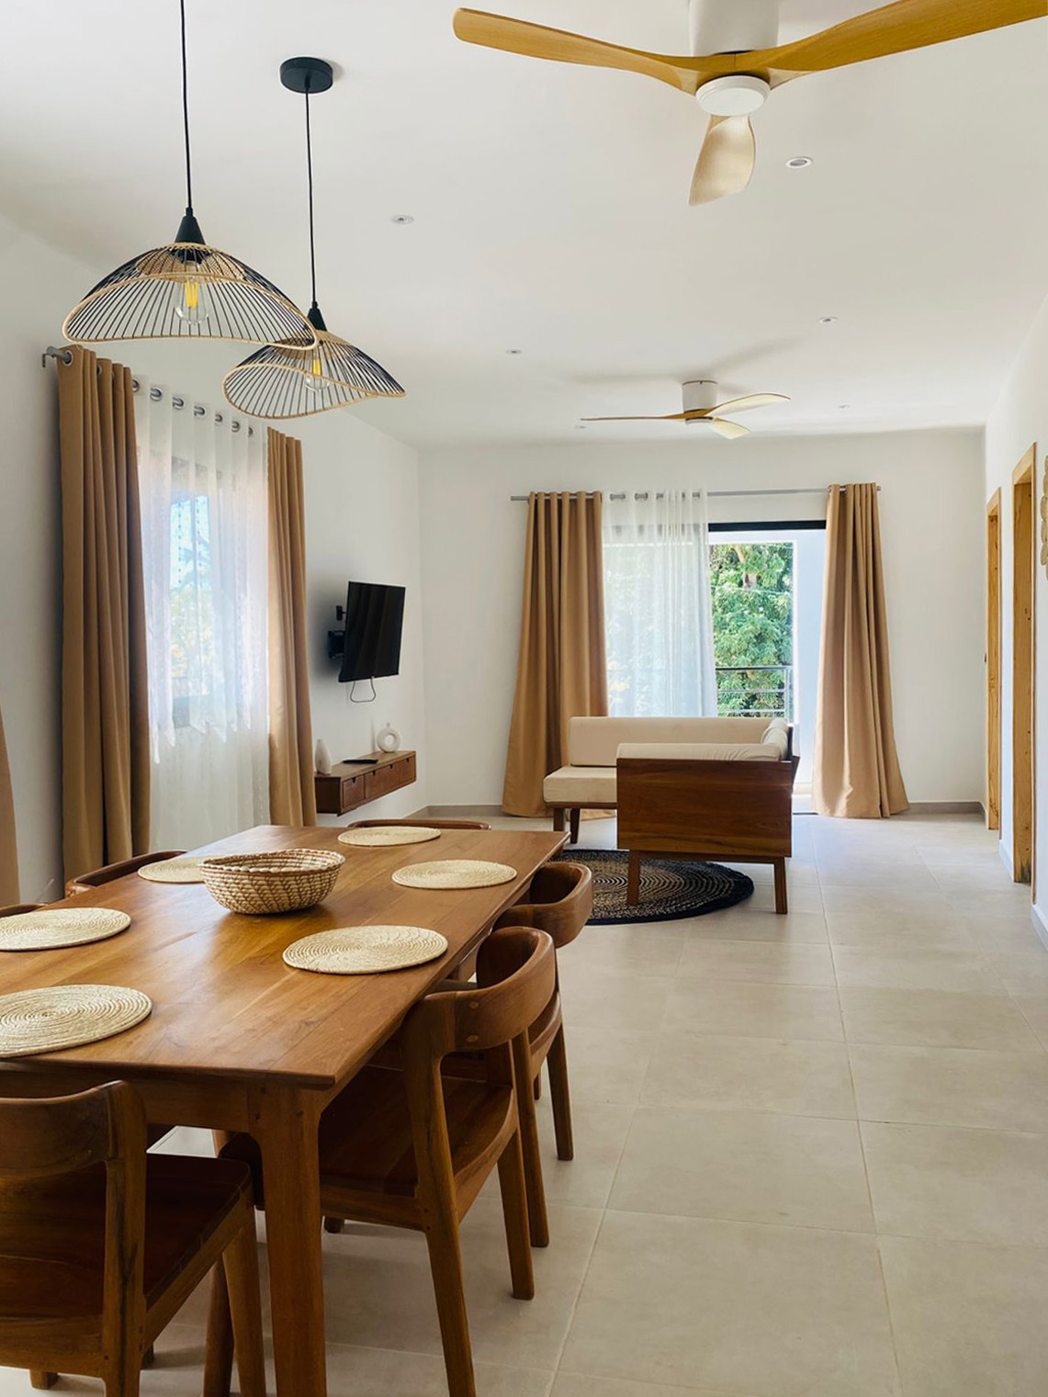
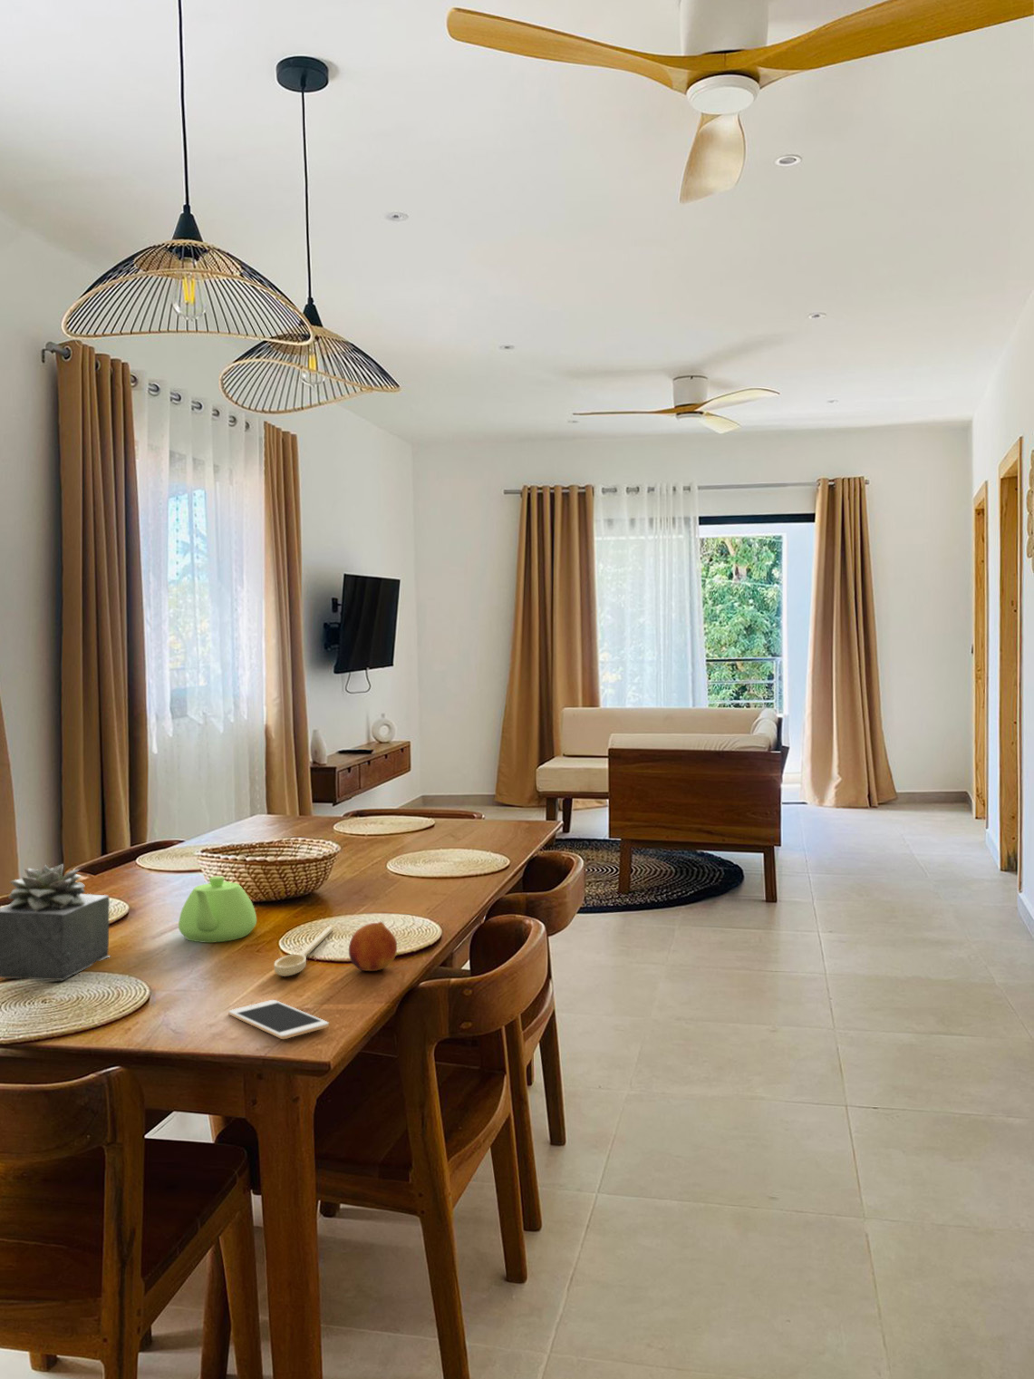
+ succulent plant (50, 916)
+ cell phone (277, 1018)
+ teapot (216, 906)
+ spoon (308, 949)
+ fruit (373, 945)
